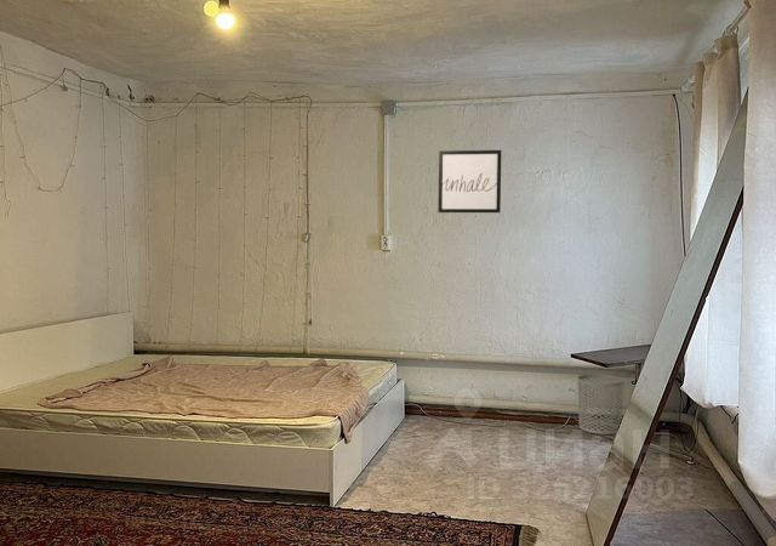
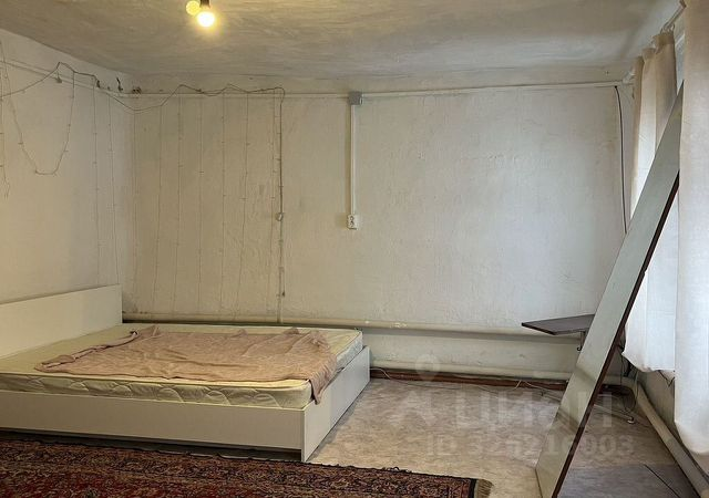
- waste bin (600, 404)
- wall art (469, 181)
